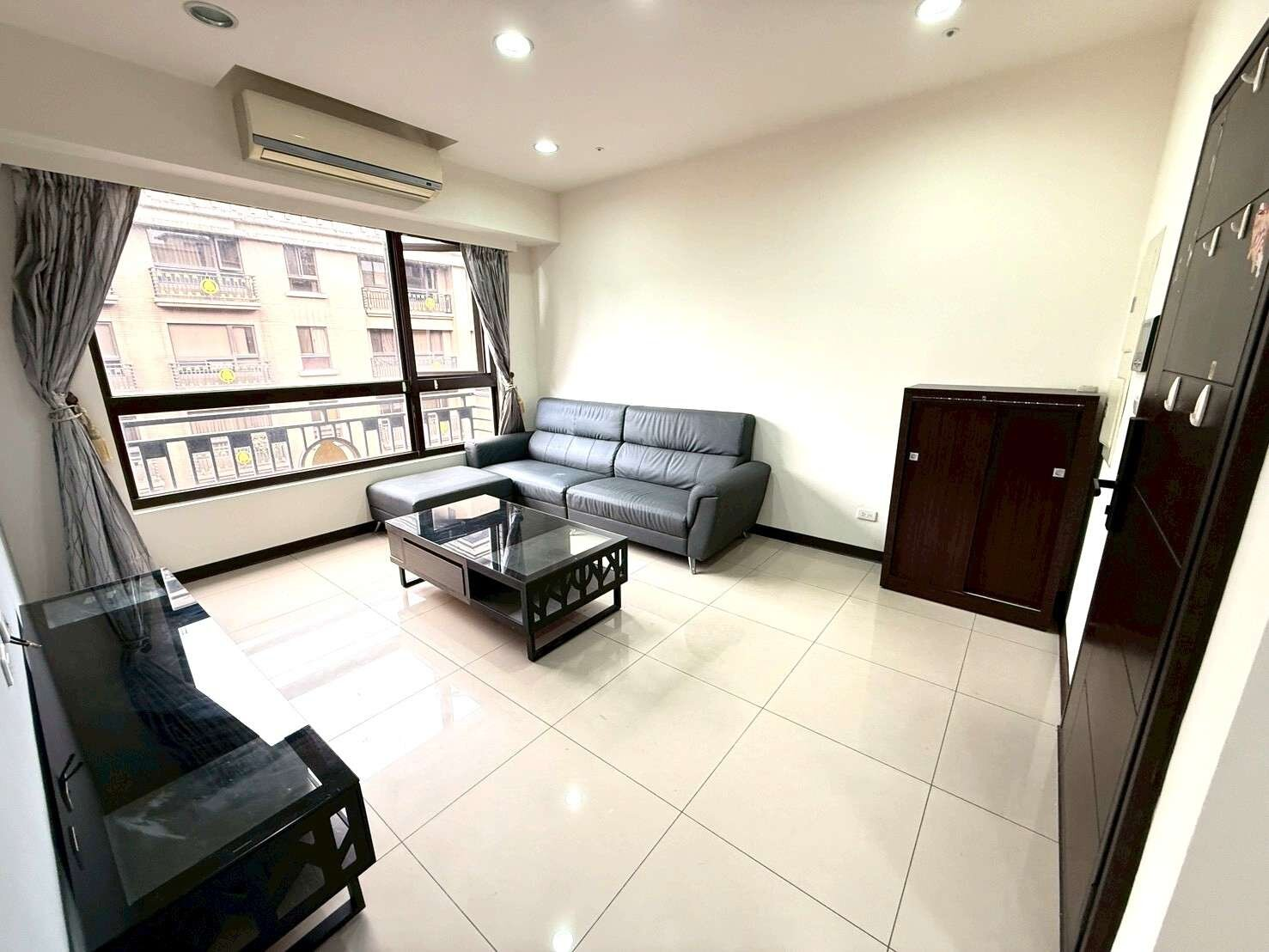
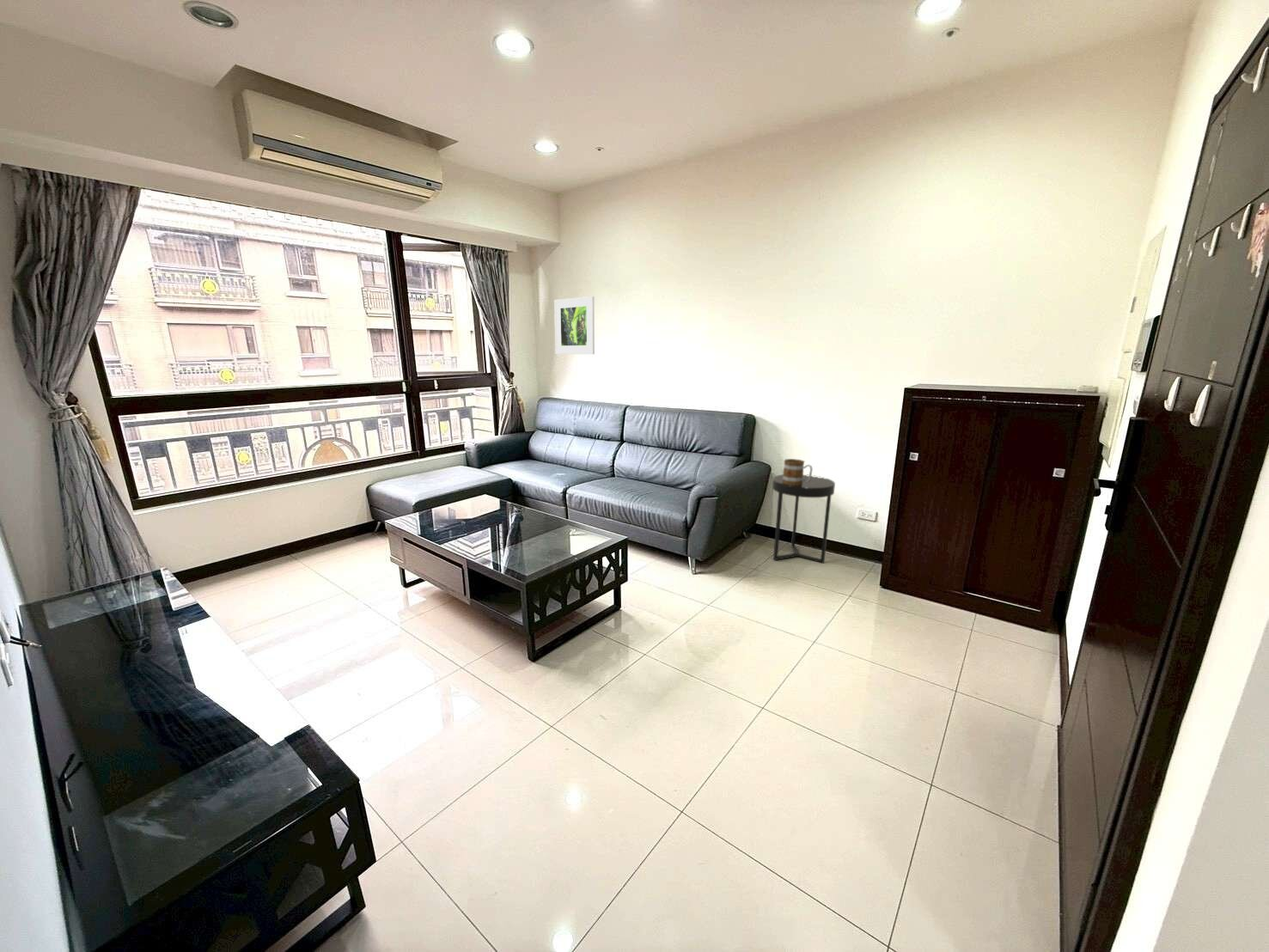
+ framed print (574, 326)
+ side table (796, 519)
+ mug (797, 472)
